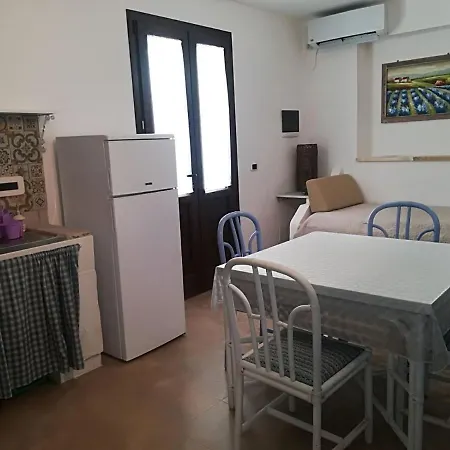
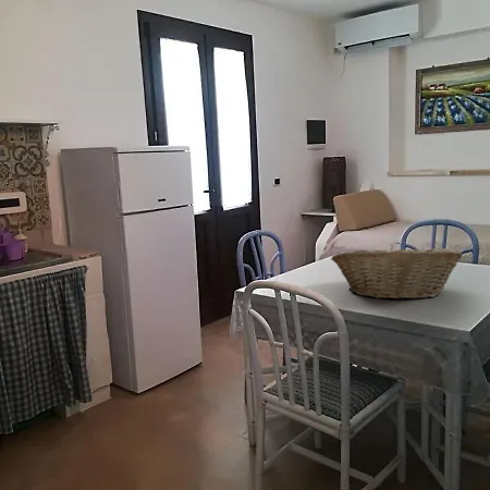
+ fruit basket (394, 266)
